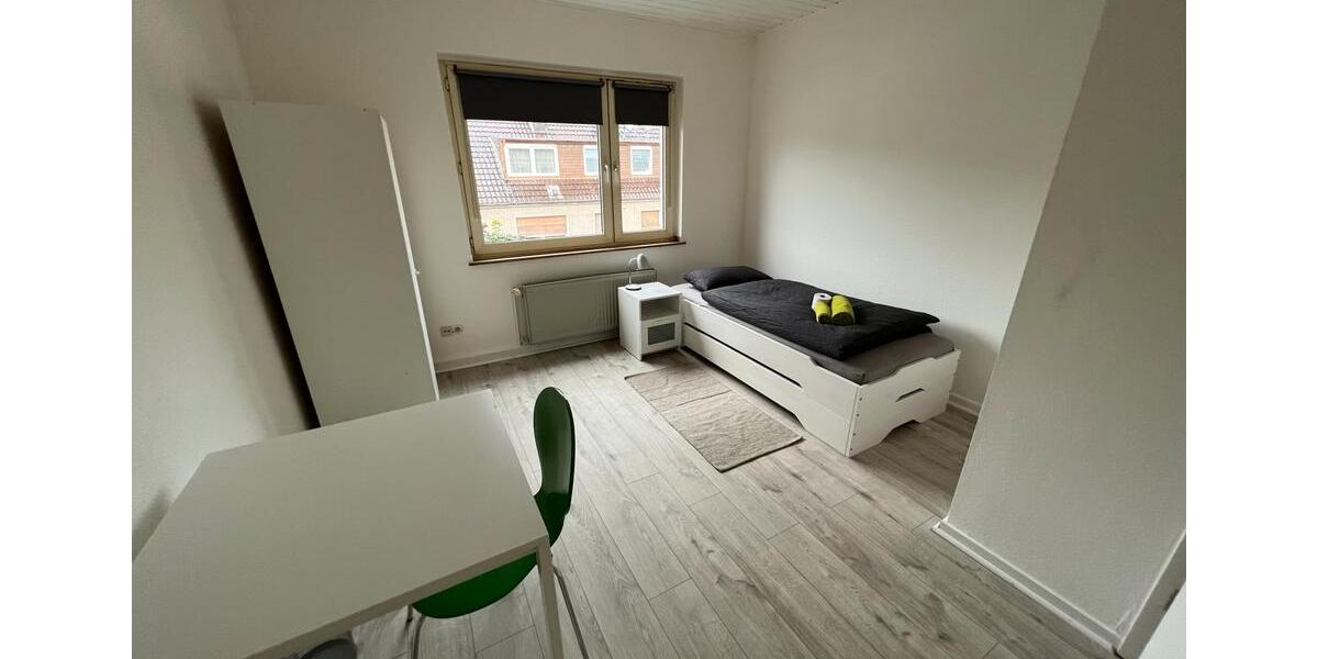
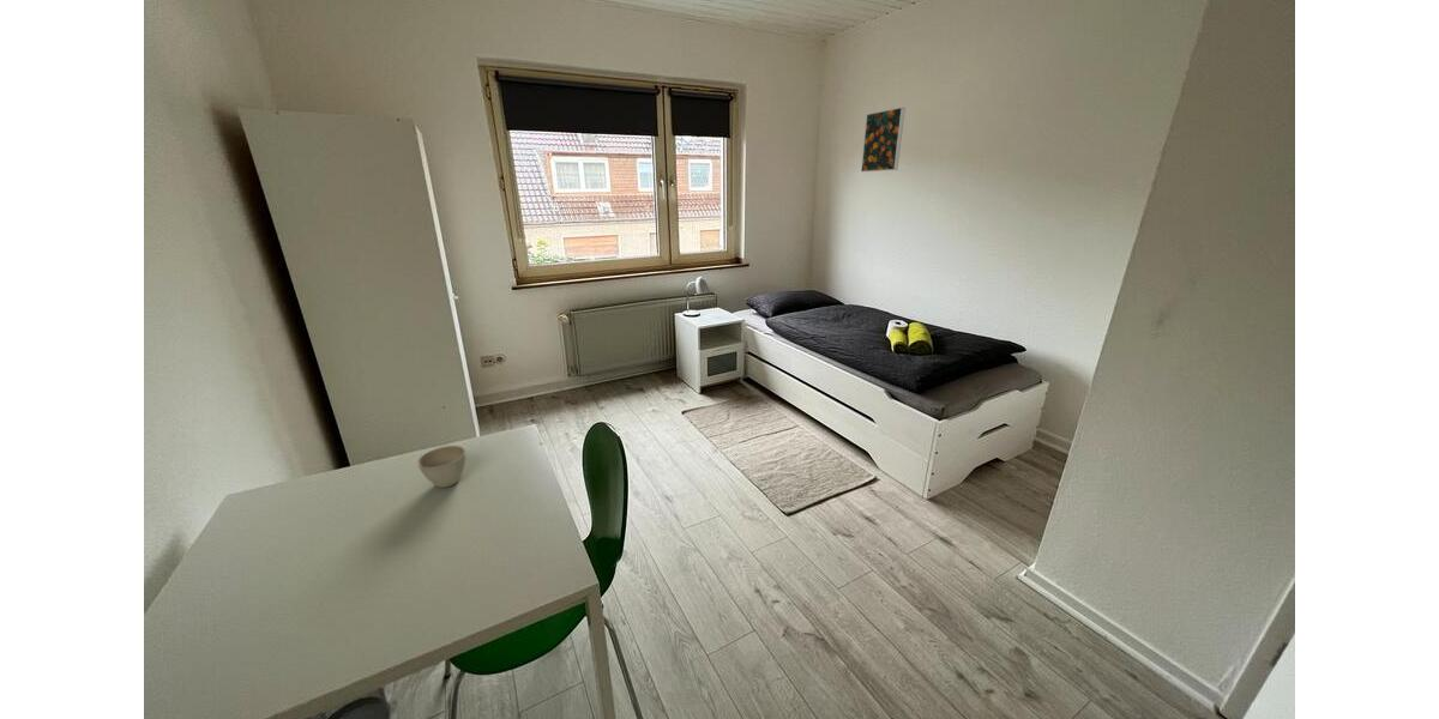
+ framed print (881, 141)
+ flower pot (444, 469)
